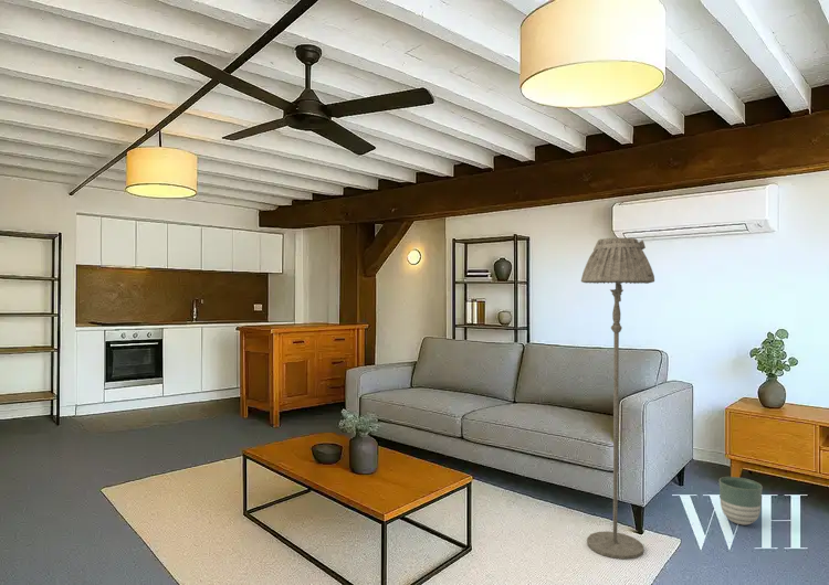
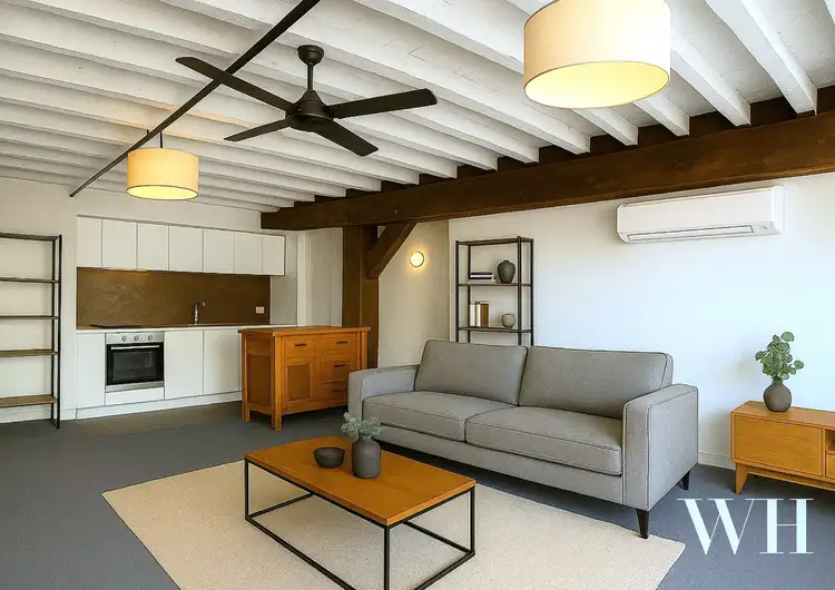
- floor lamp (616, 393)
- planter (739, 502)
